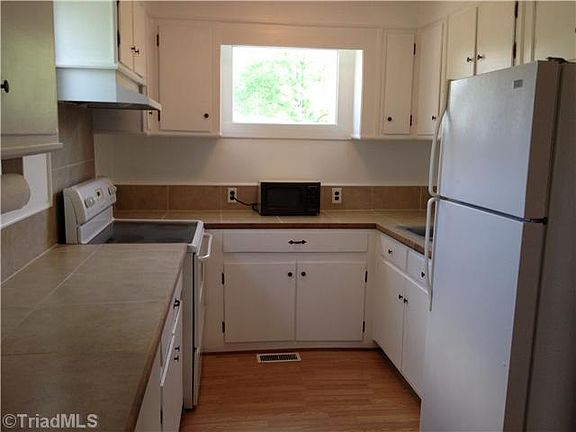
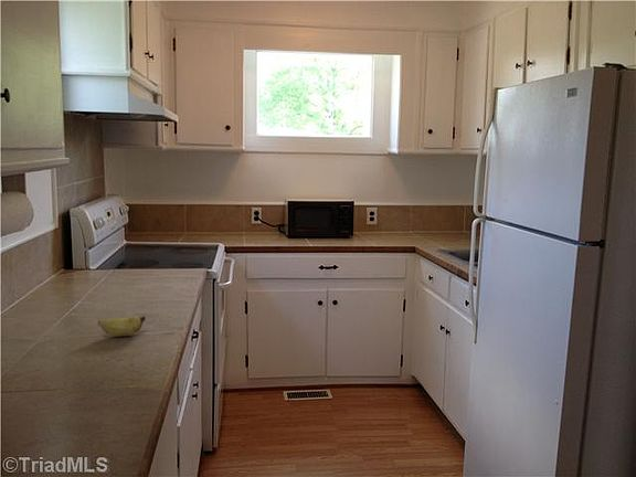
+ banana (121, 326)
